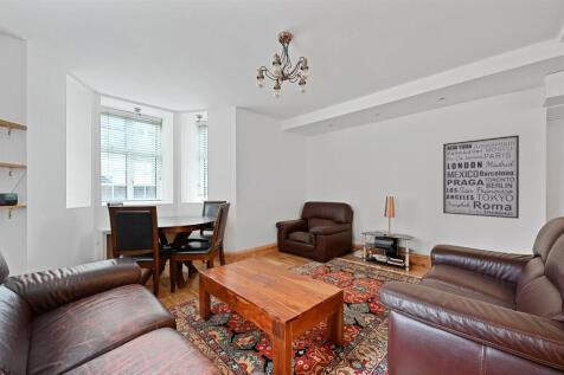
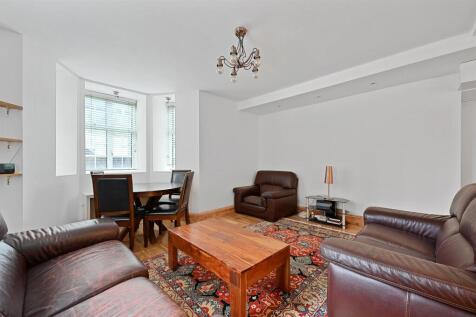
- wall art (478, 177)
